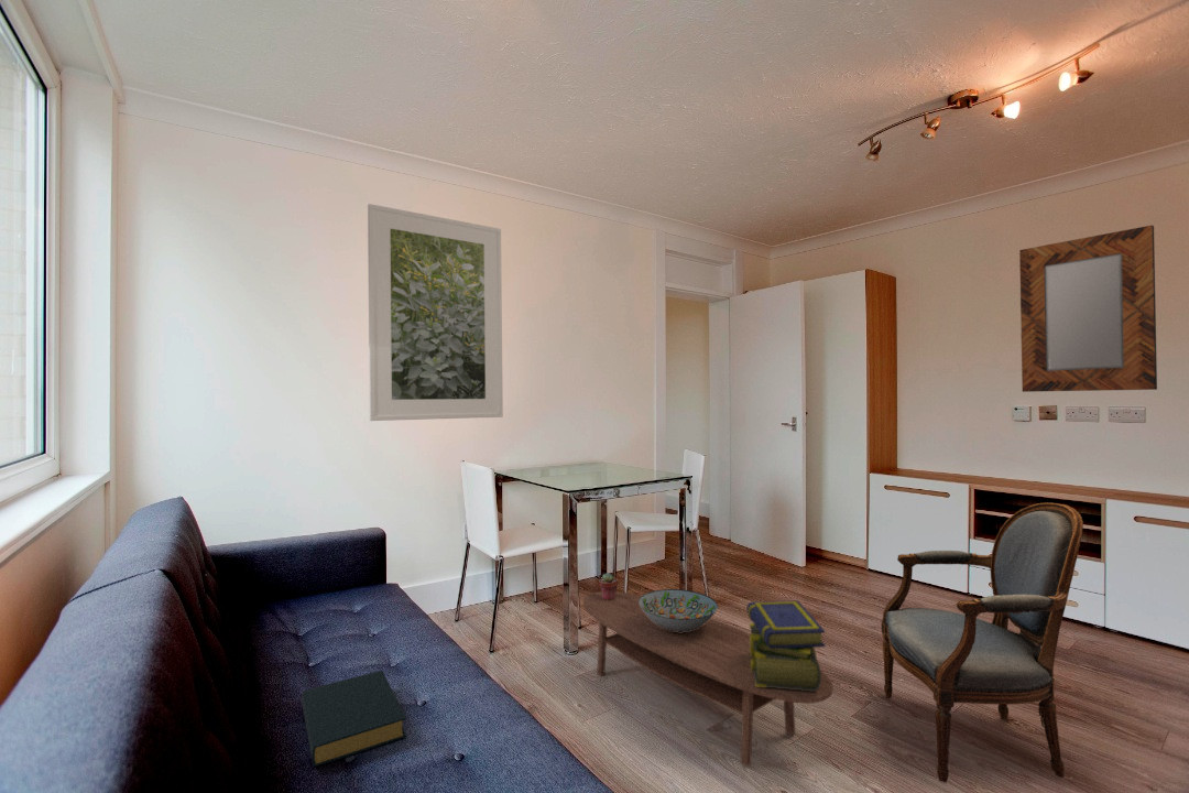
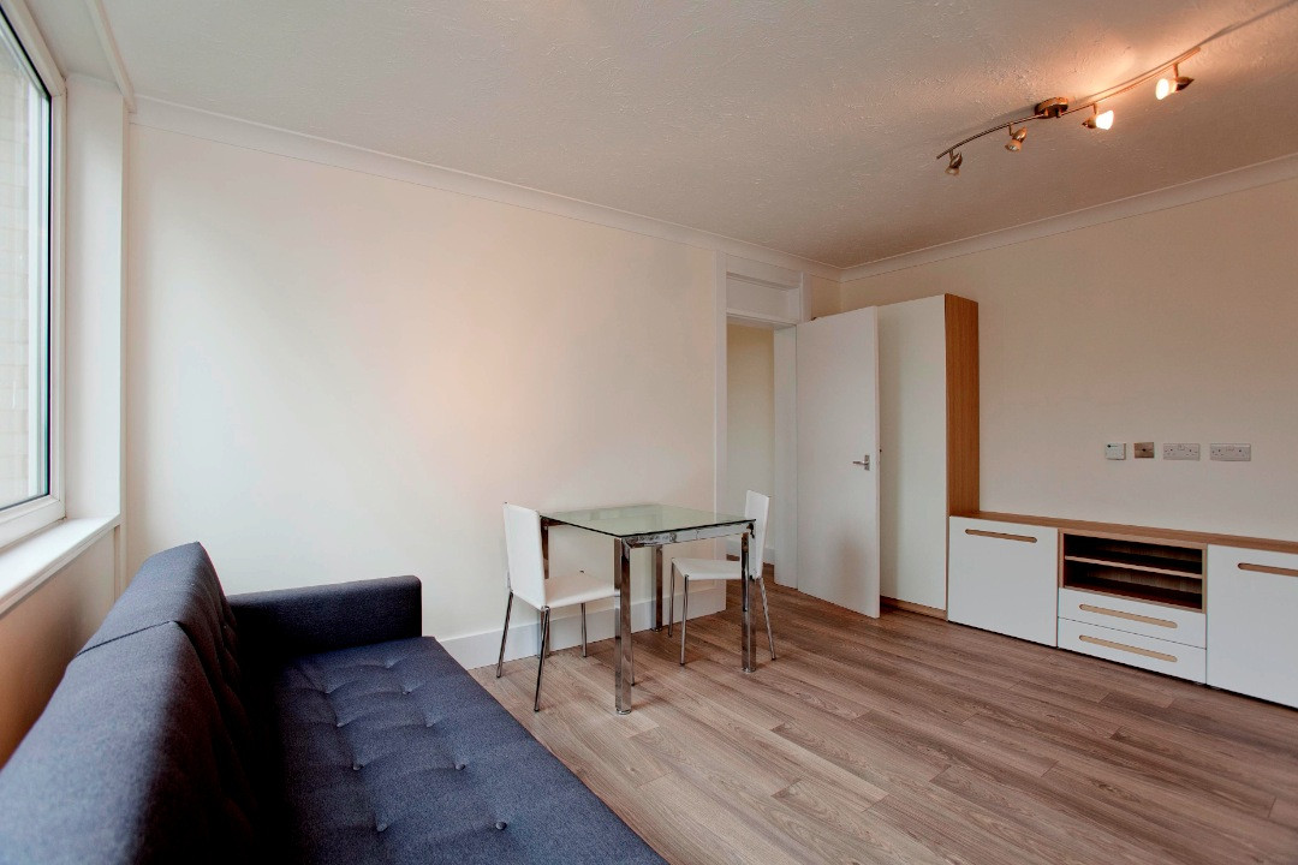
- decorative bowl (677, 613)
- stack of books (784, 641)
- armchair (978, 621)
- potted succulent (608, 585)
- coffee table (686, 666)
- home mirror (1083, 314)
- hardback book (351, 713)
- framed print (439, 317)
